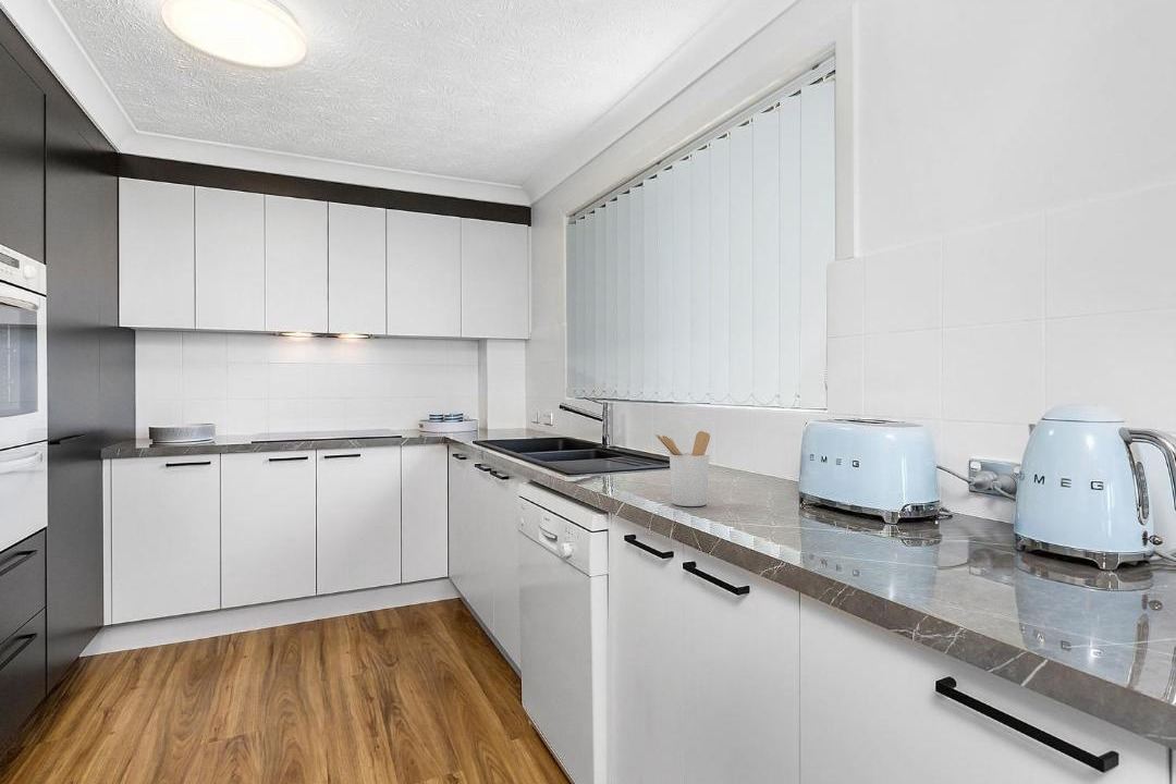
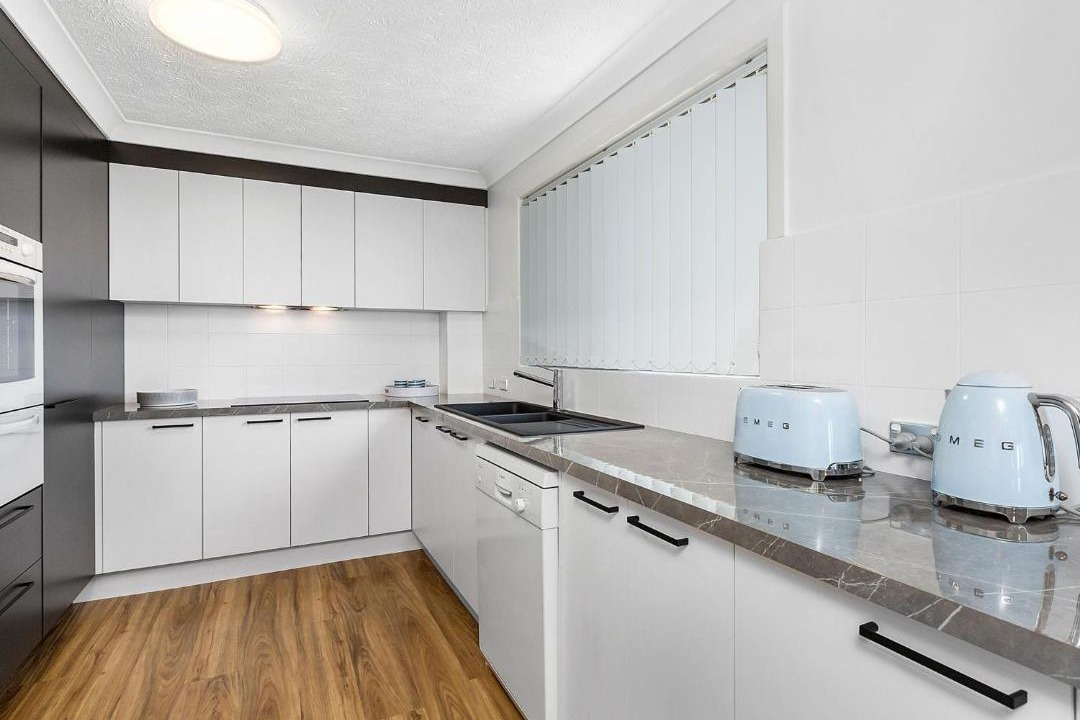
- utensil holder (681, 467)
